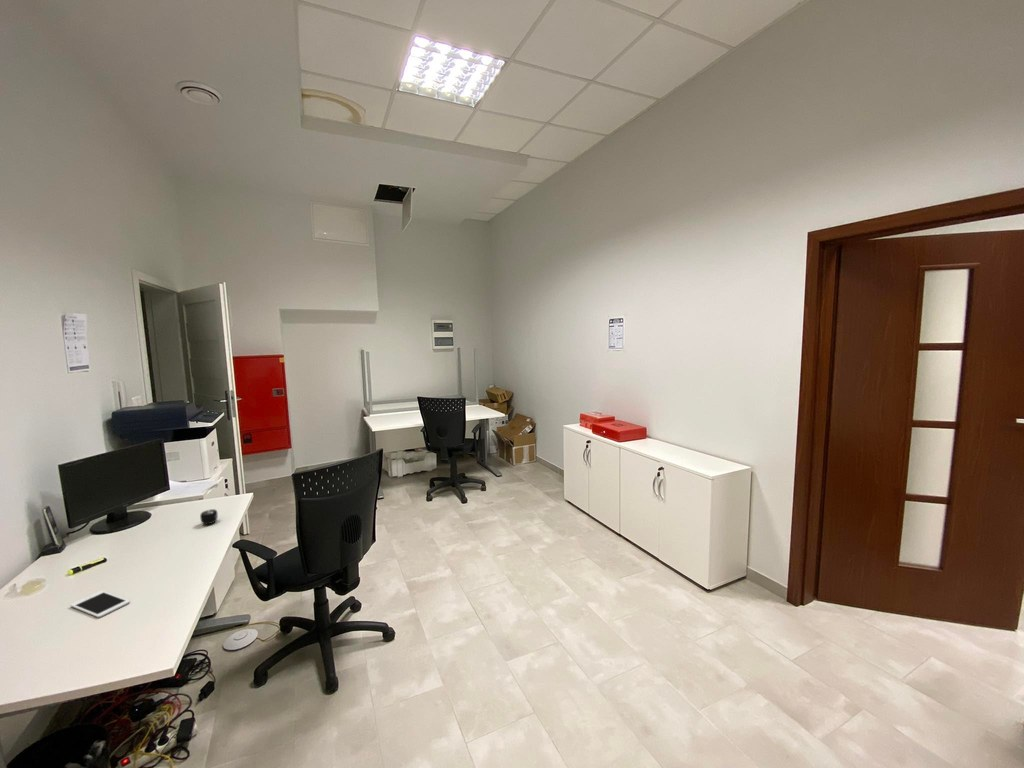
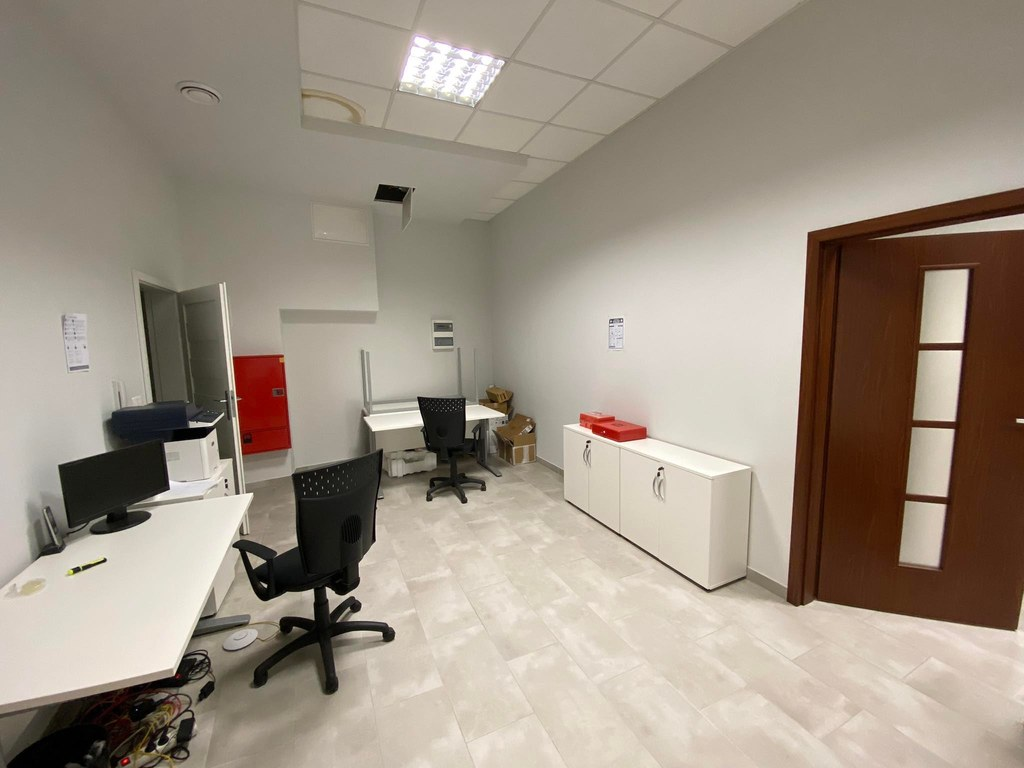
- cell phone (100, 603)
- mug (208, 513)
